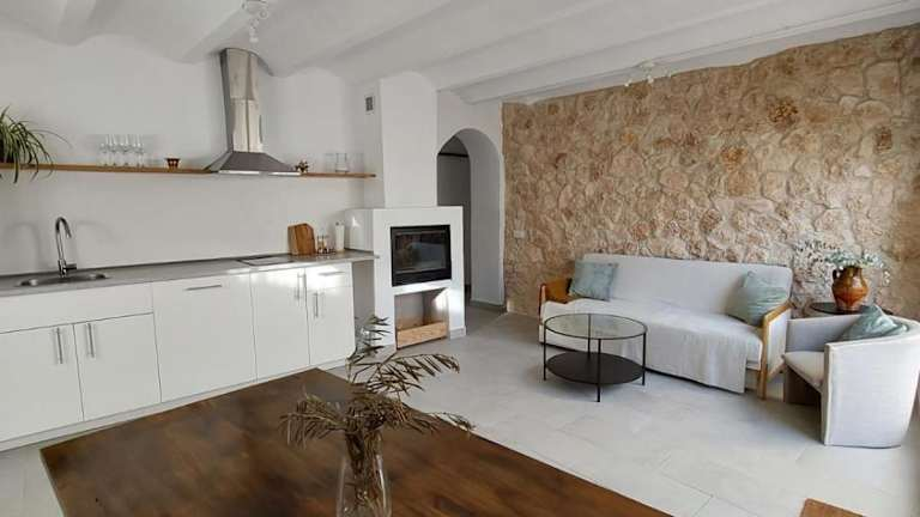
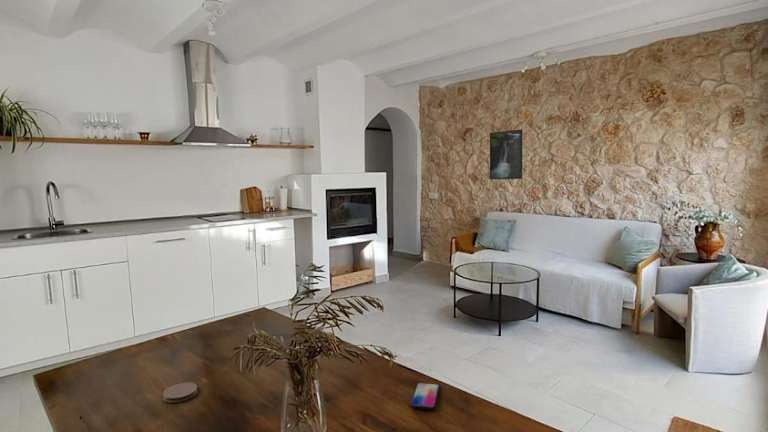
+ coaster (180, 392)
+ smartphone (425, 395)
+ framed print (505, 155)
